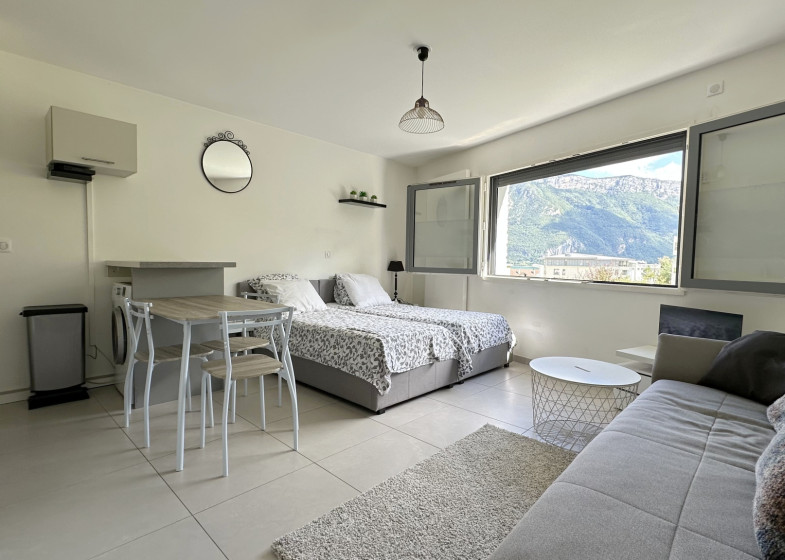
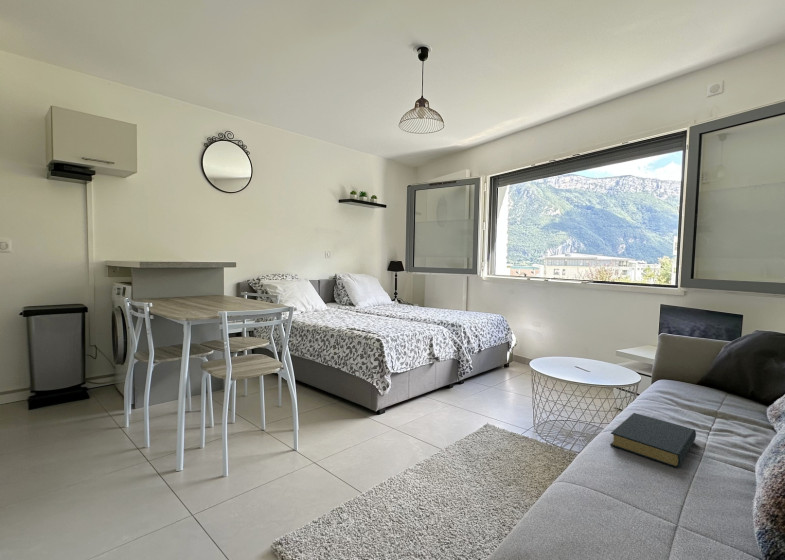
+ hardback book (653, 437)
